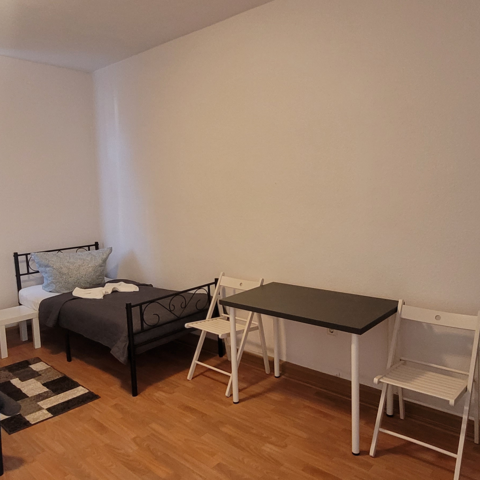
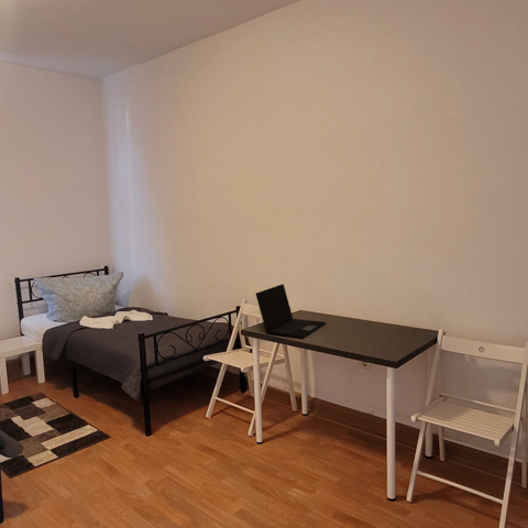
+ laptop (289, 309)
